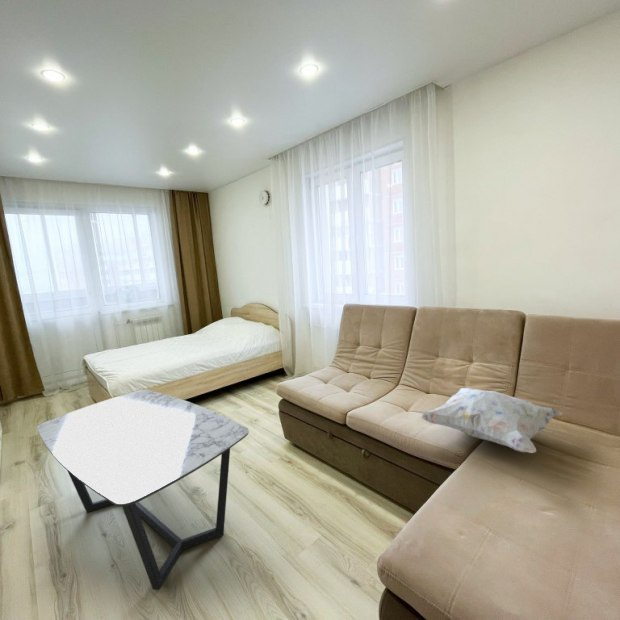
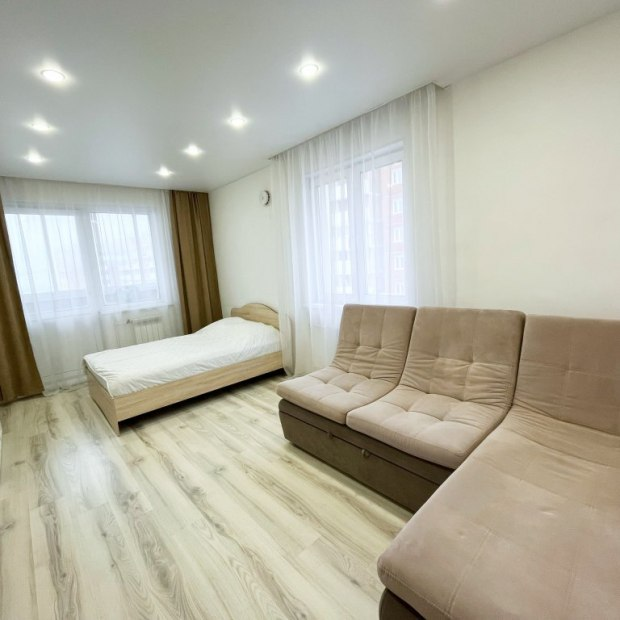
- coffee table (144, 475)
- decorative pillow (489, 414)
